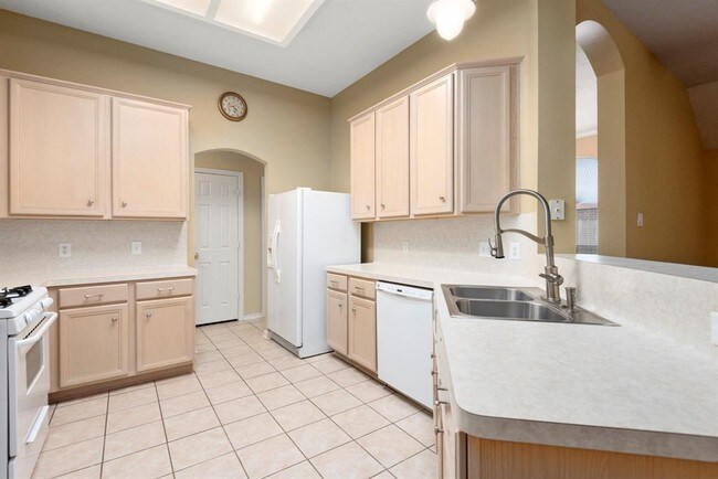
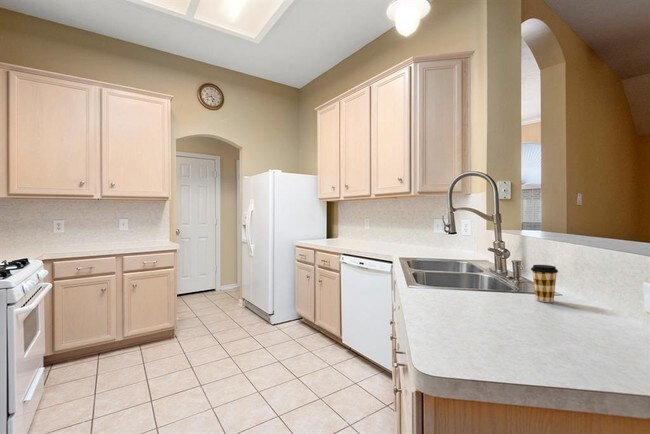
+ coffee cup (544, 283)
